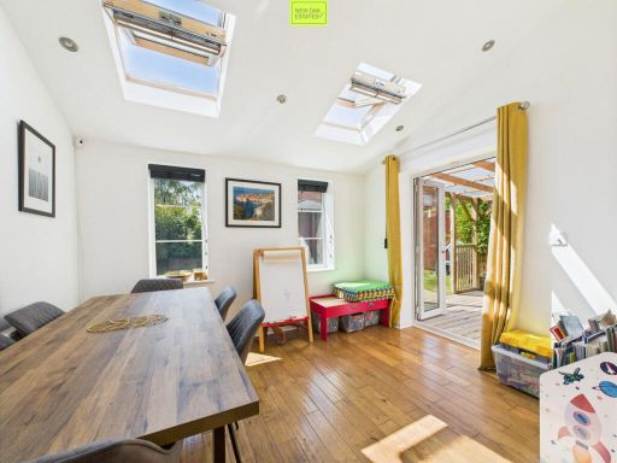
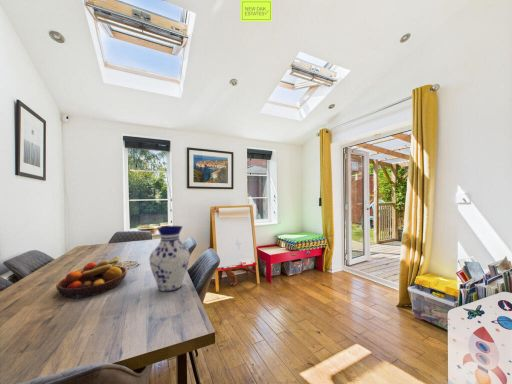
+ fruit bowl (94, 273)
+ vase (170, 257)
